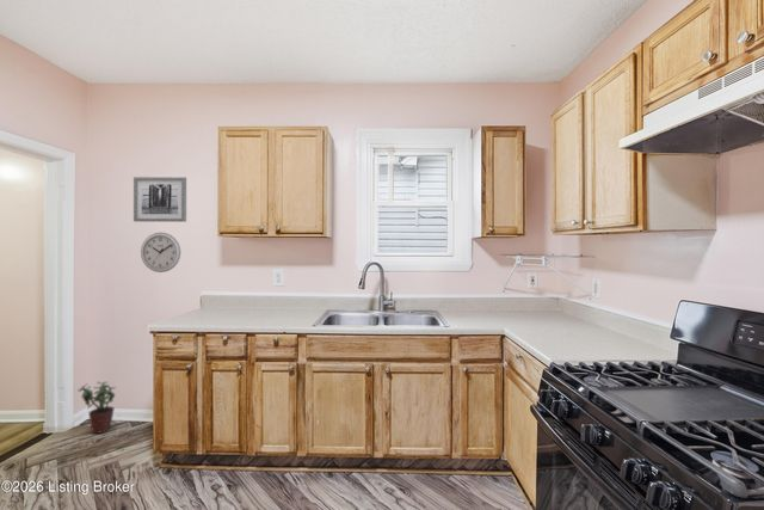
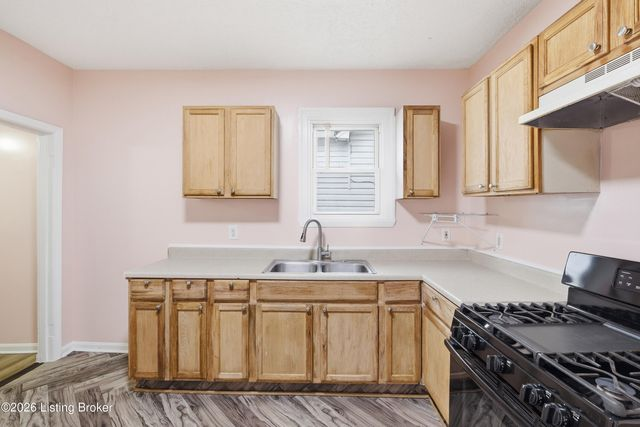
- wall clock (160, 252)
- potted plant (100, 405)
- wall art (160, 198)
